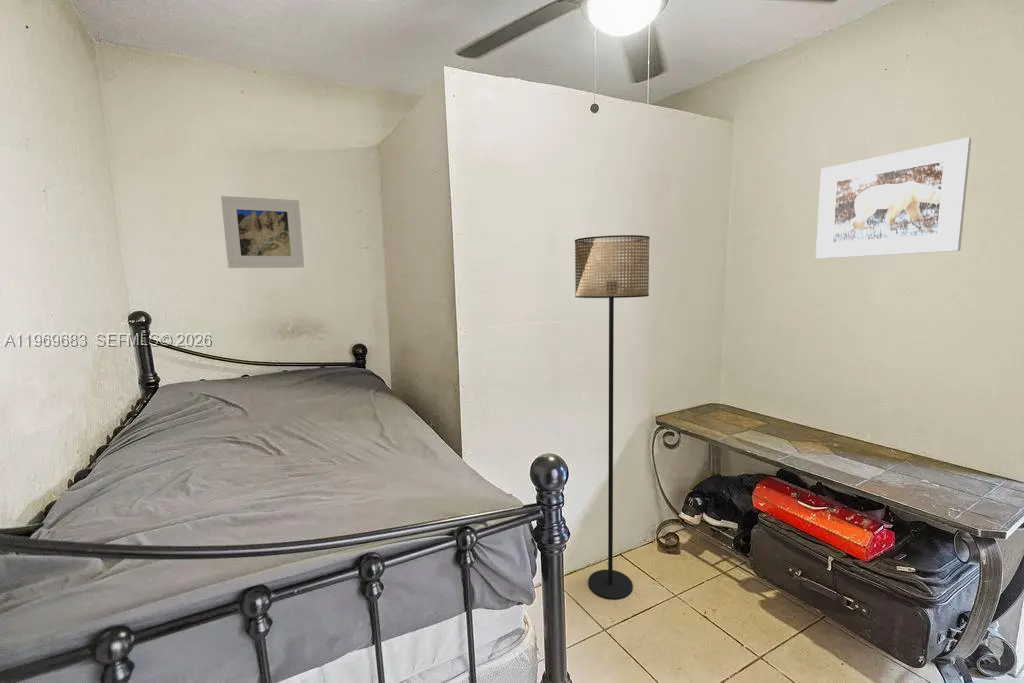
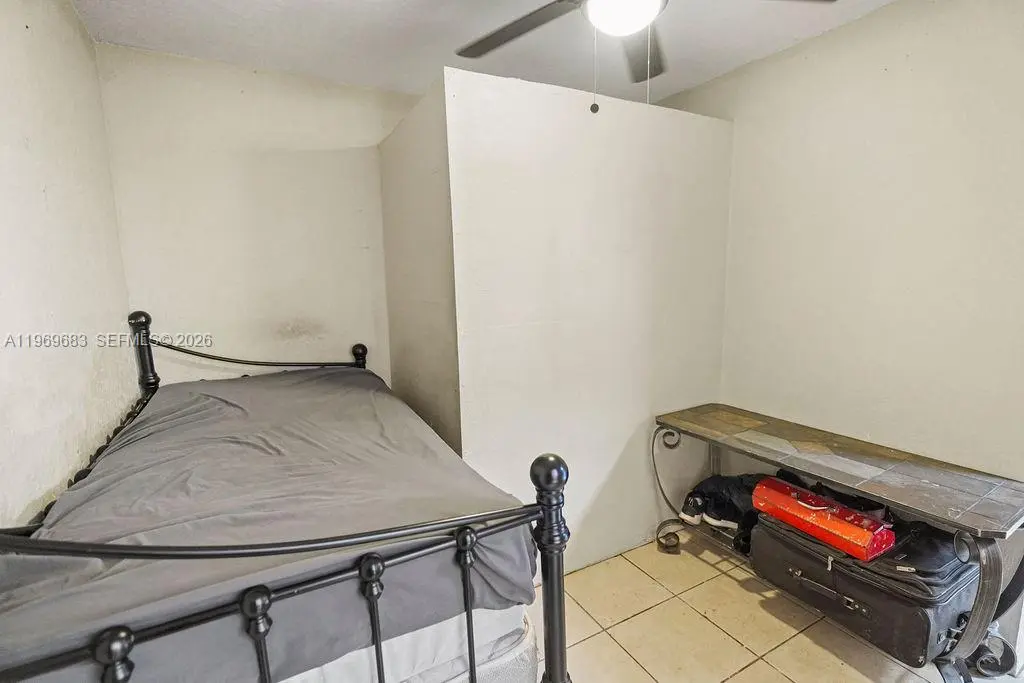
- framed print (264, 233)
- floor lamp (610, 420)
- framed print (883, 205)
